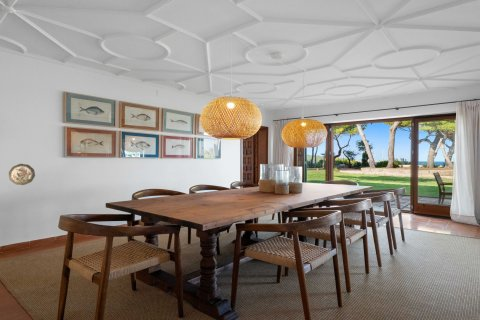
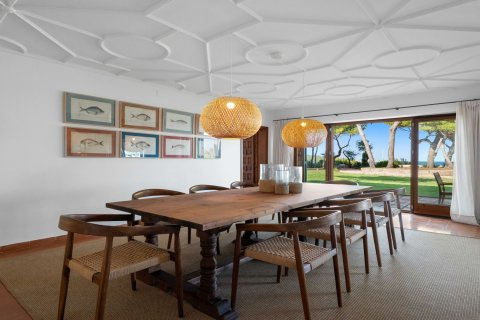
- decorative plate (22, 174)
